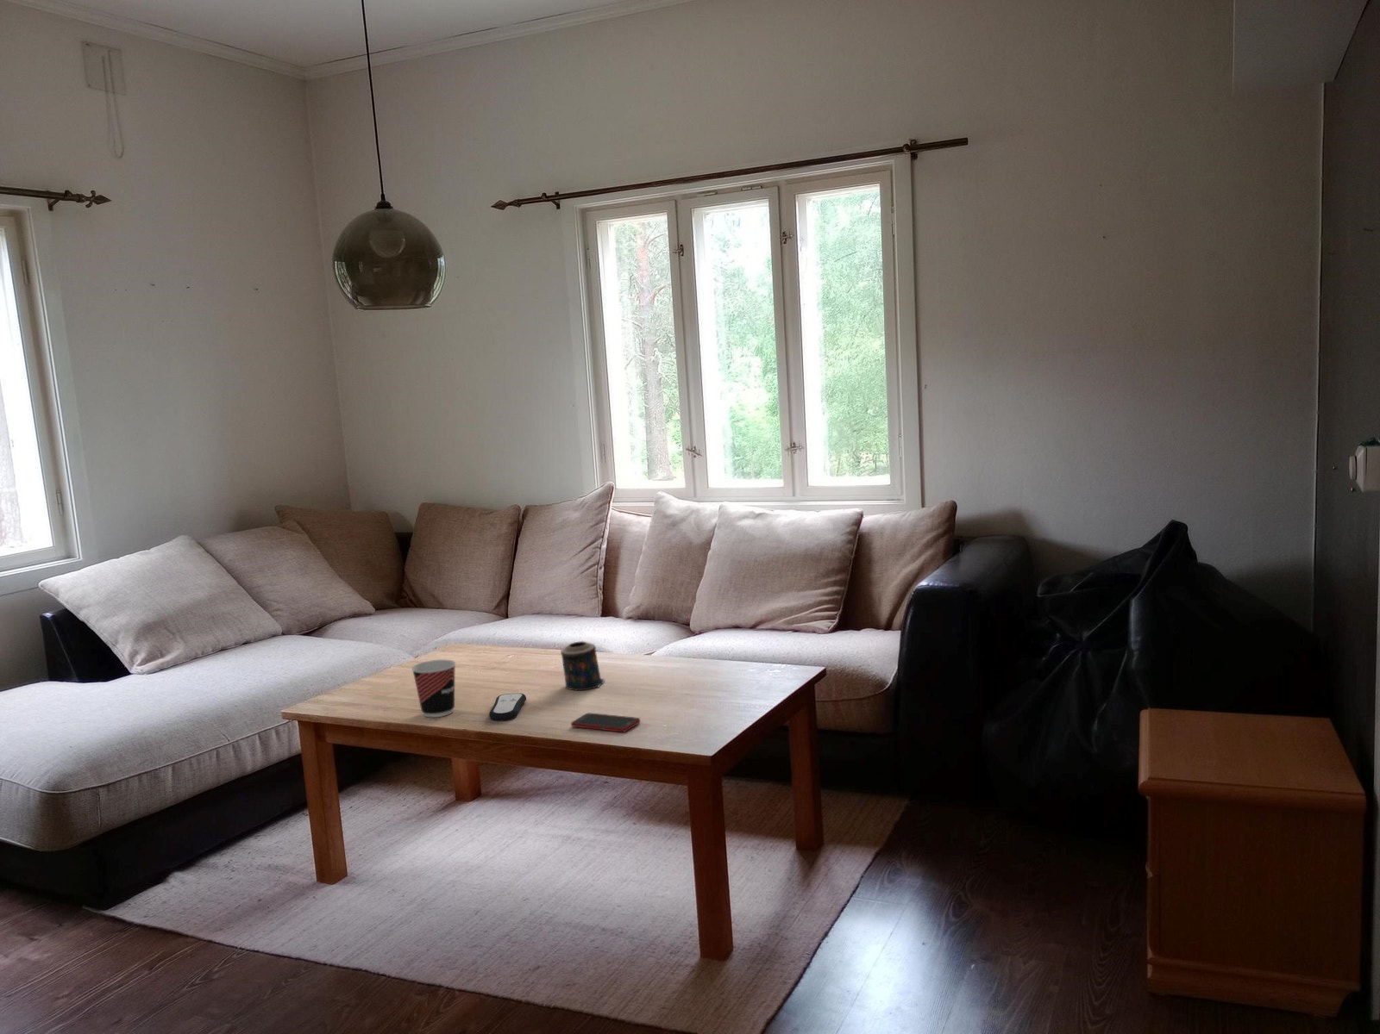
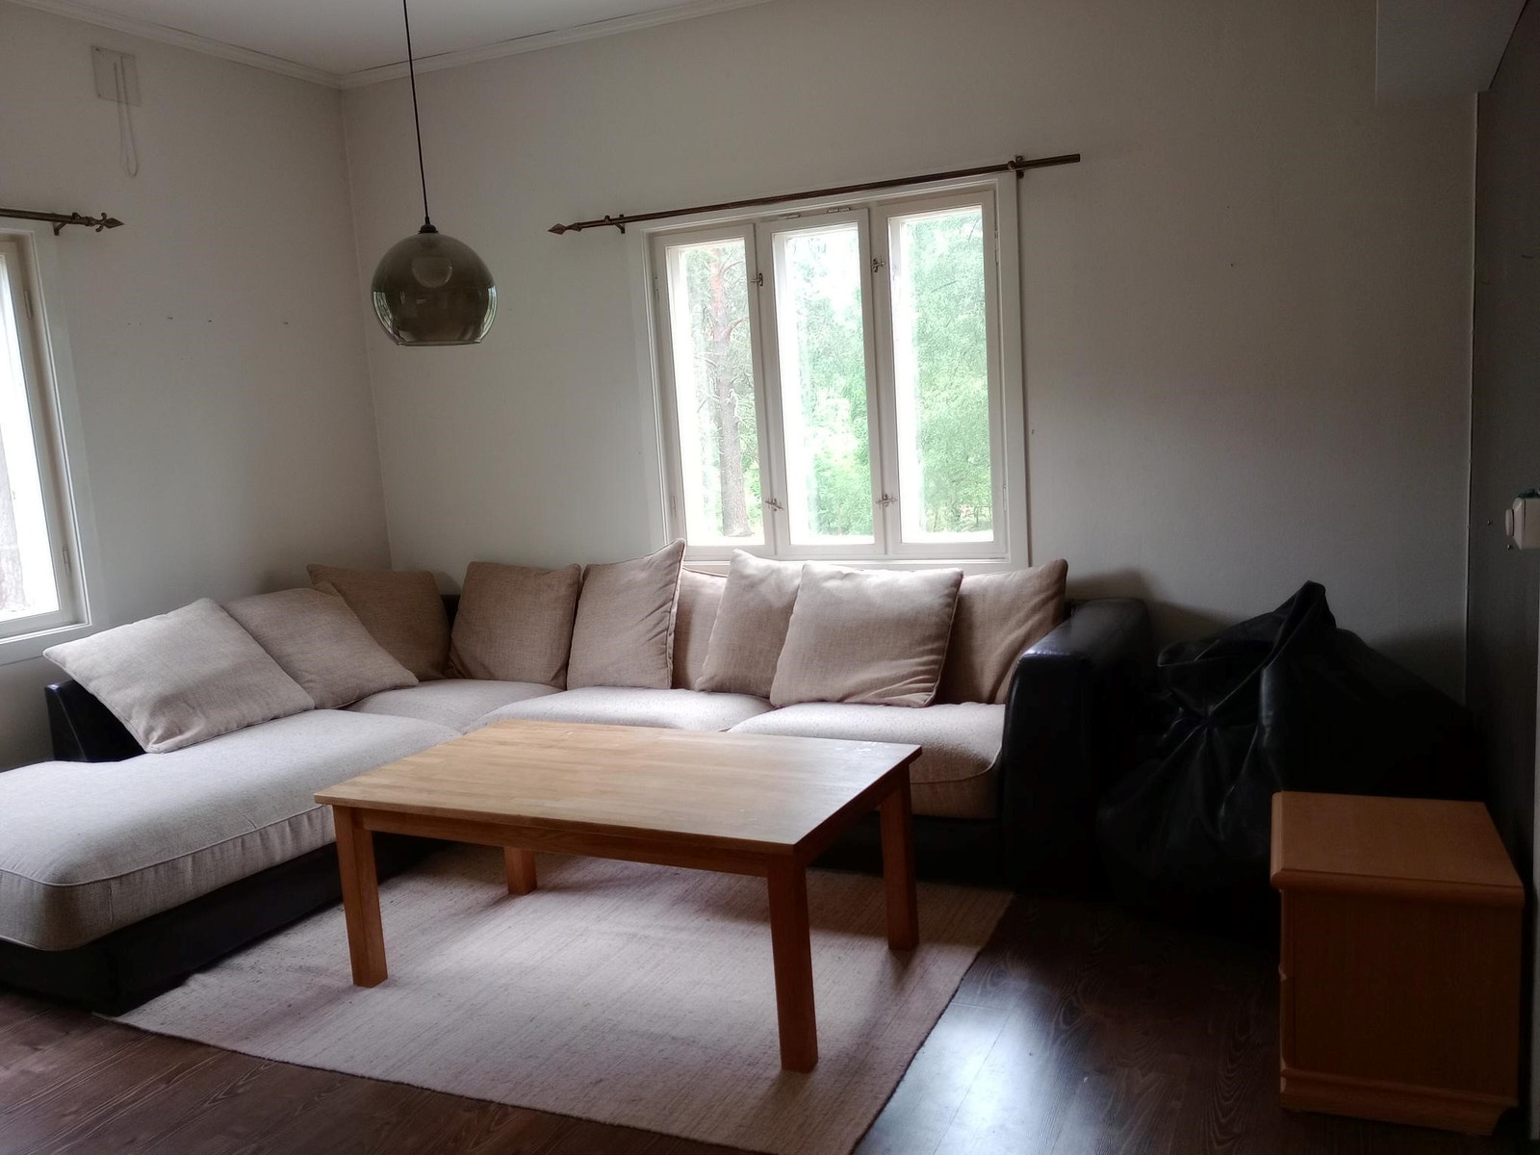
- cell phone (605, 722)
- cup (436, 689)
- candle (581, 663)
- remote control (506, 706)
